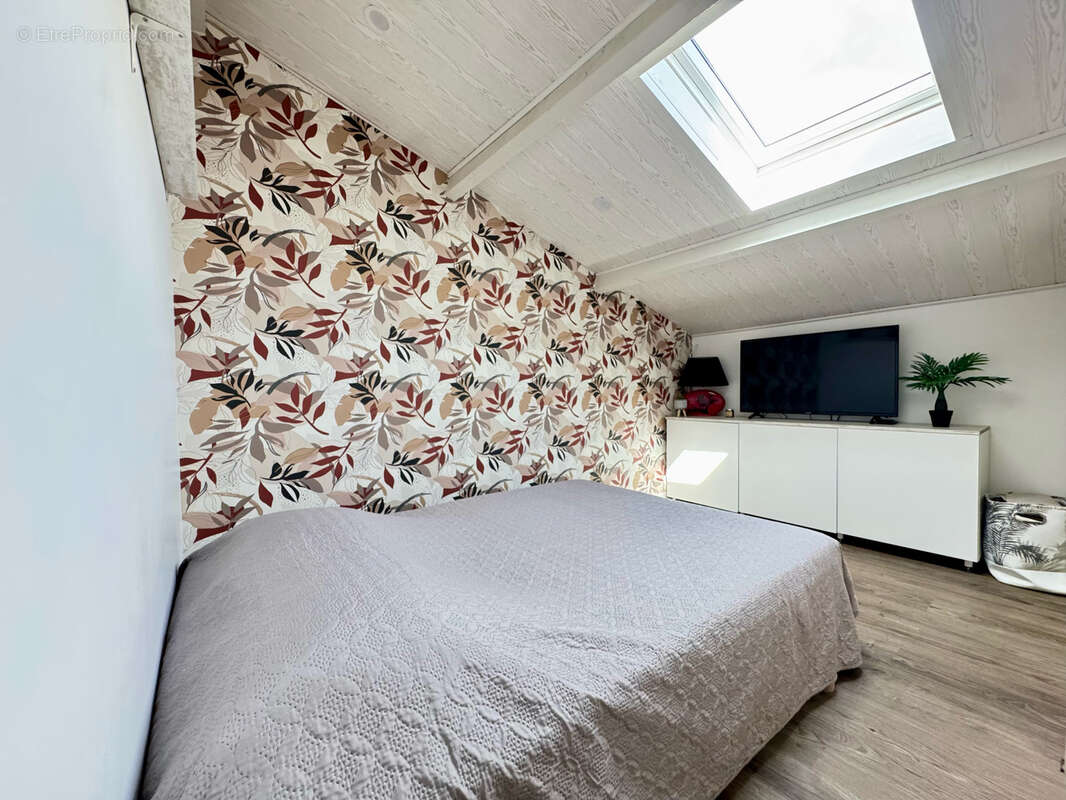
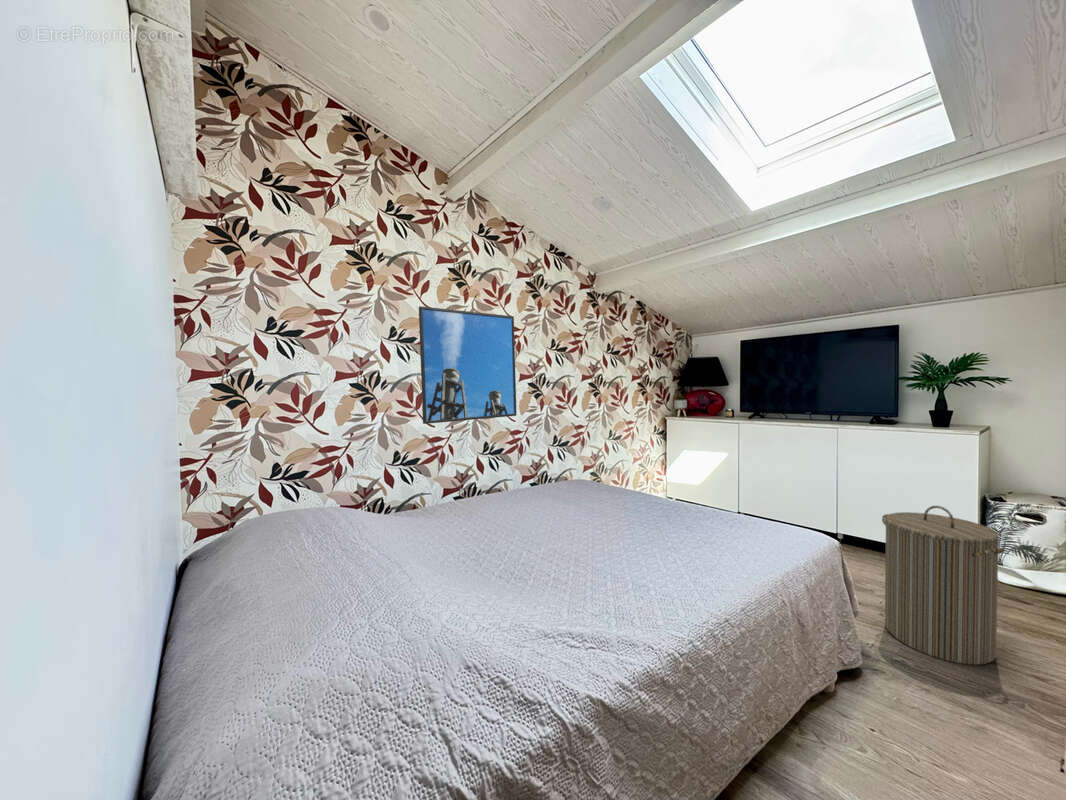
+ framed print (471, 365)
+ laundry hamper (937, 572)
